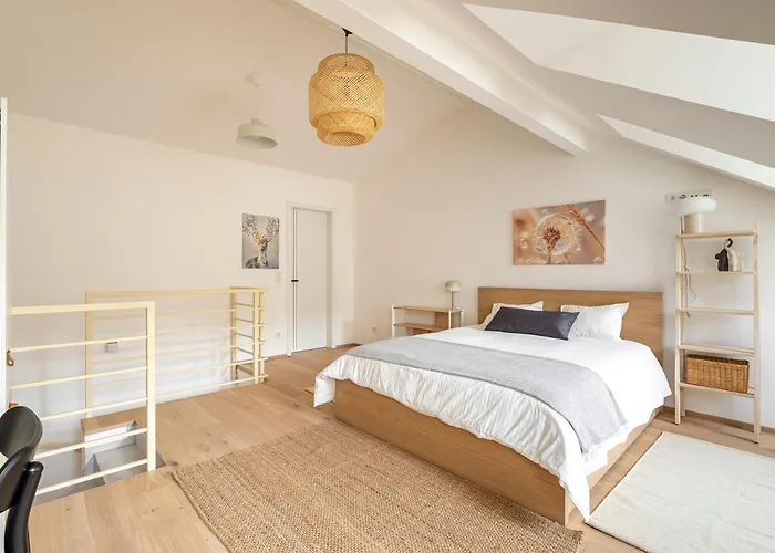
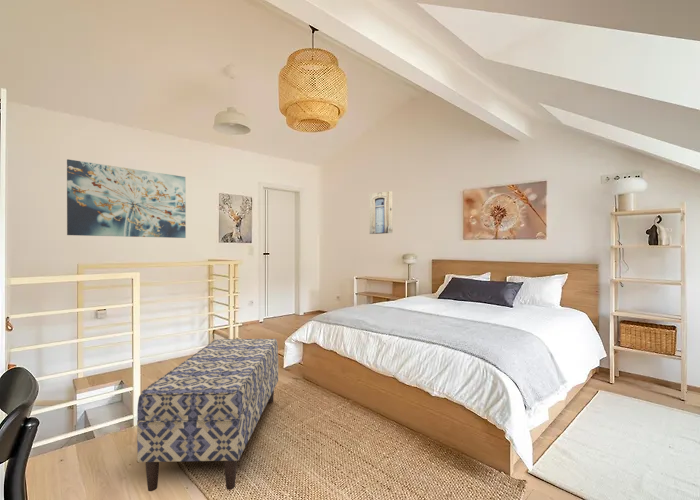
+ bench (224, 397)
+ wall art (380, 213)
+ wall art (132, 202)
